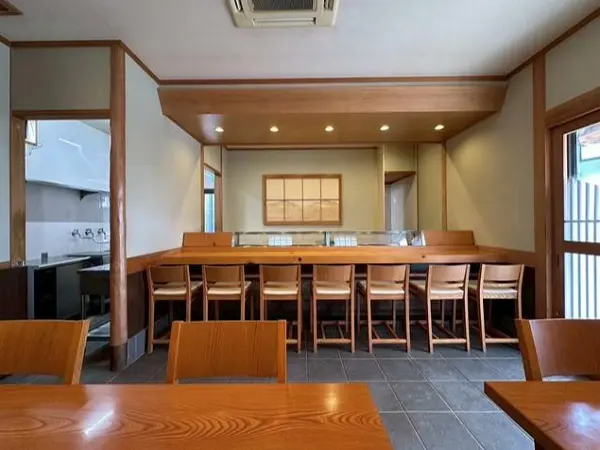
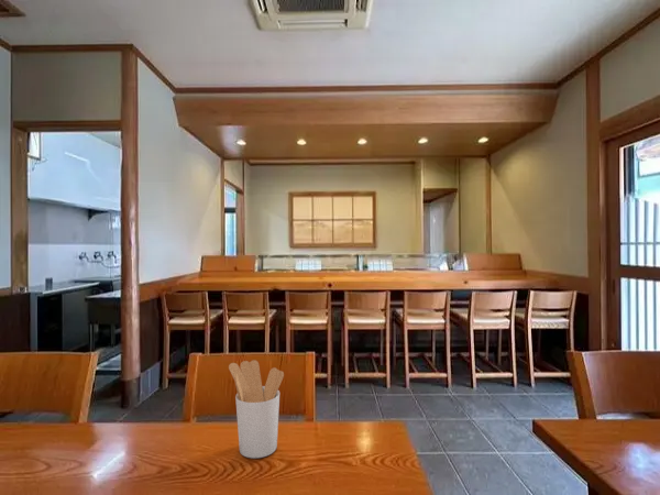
+ utensil holder (253, 404)
